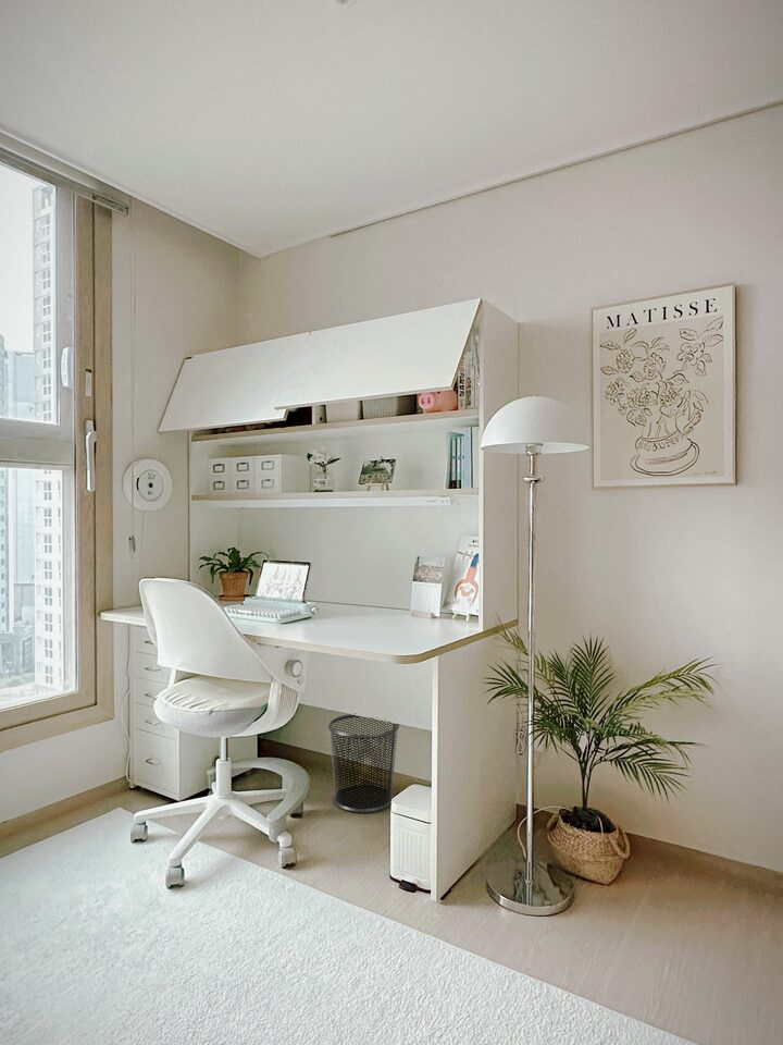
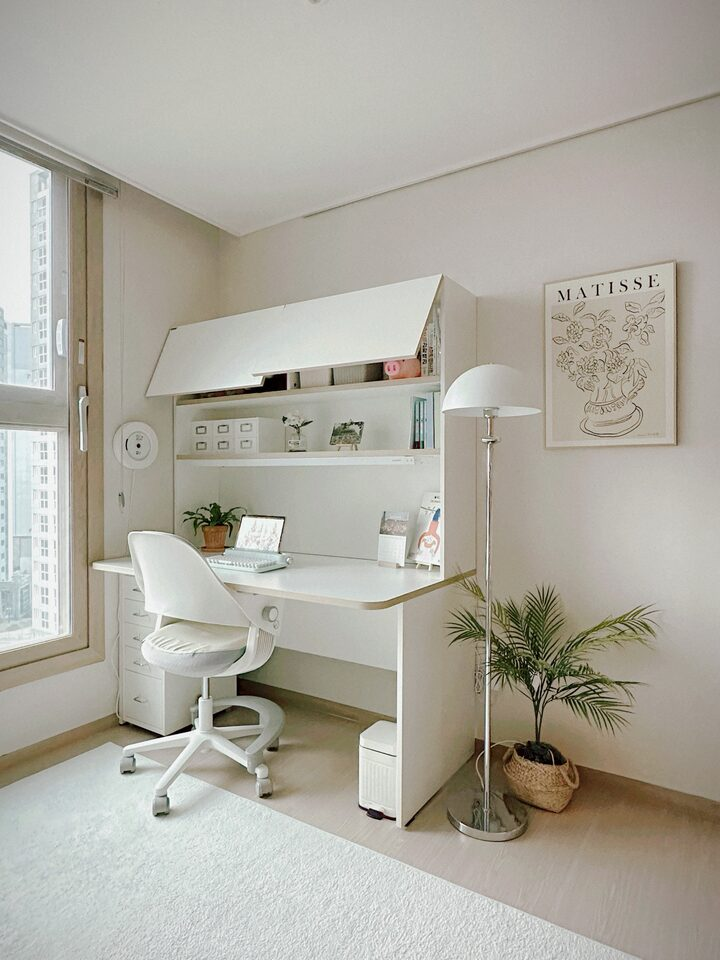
- waste bin (363, 761)
